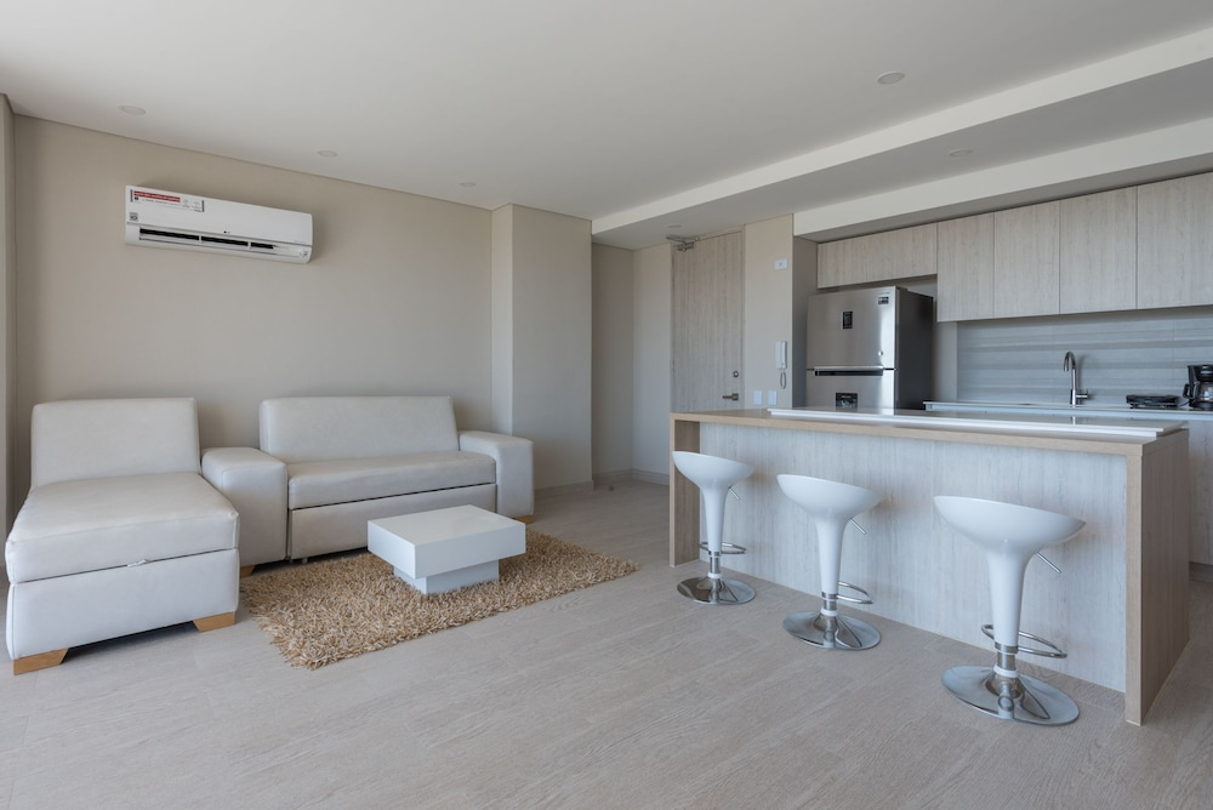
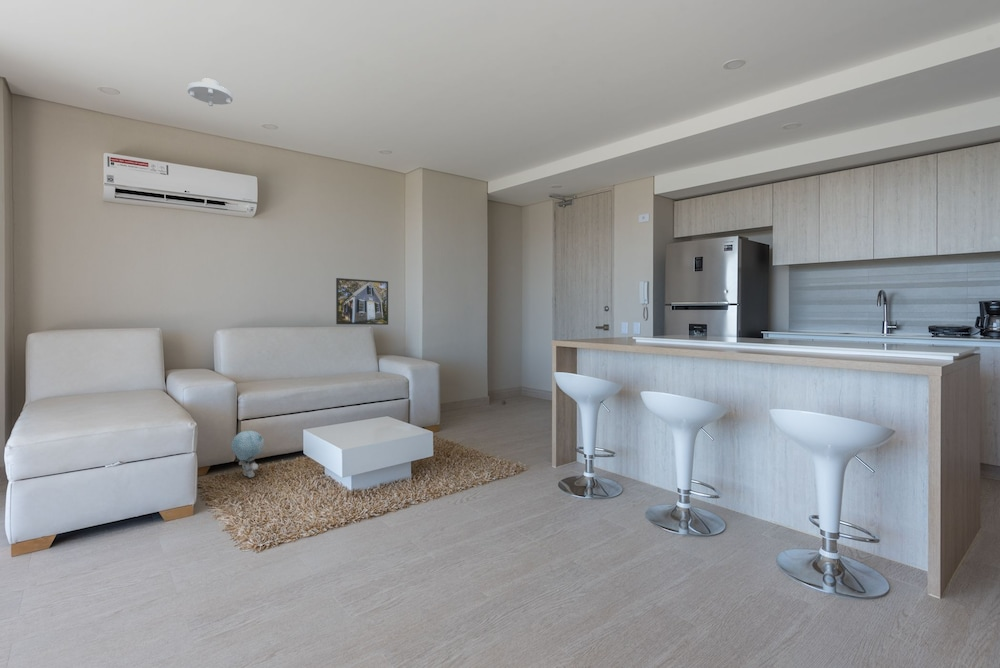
+ ceiling light (210, 90)
+ plush toy (248, 453)
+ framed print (363, 302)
